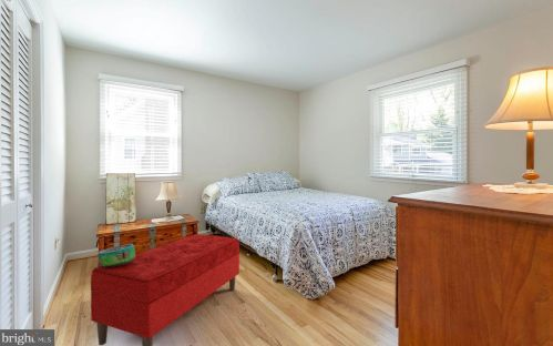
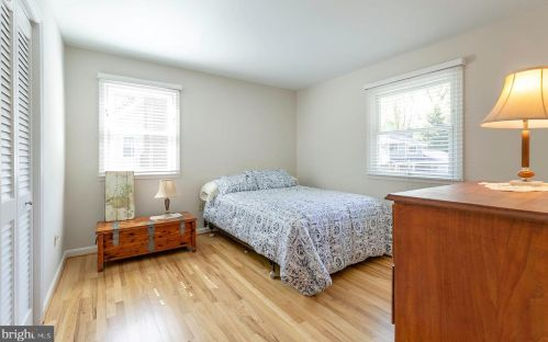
- bench (178, 281)
- decorative bowl (117, 256)
